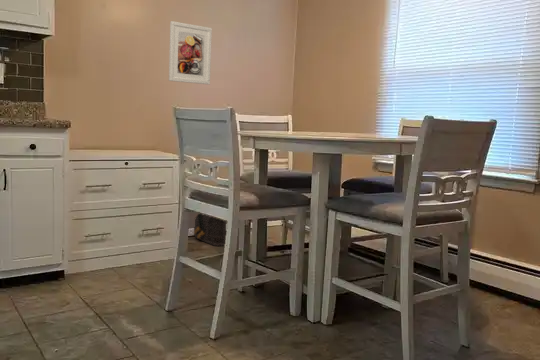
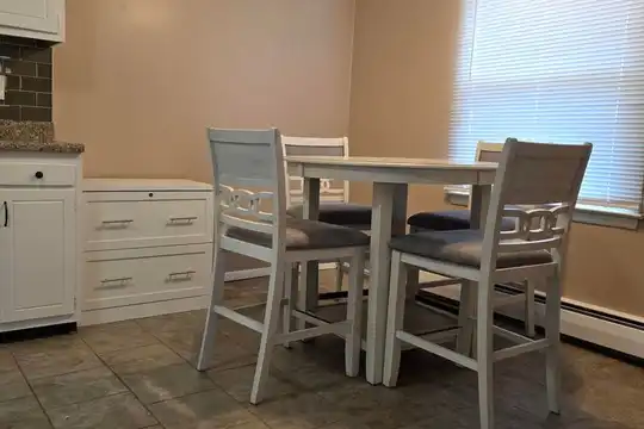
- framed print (190, 53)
- backpack (215, 218)
